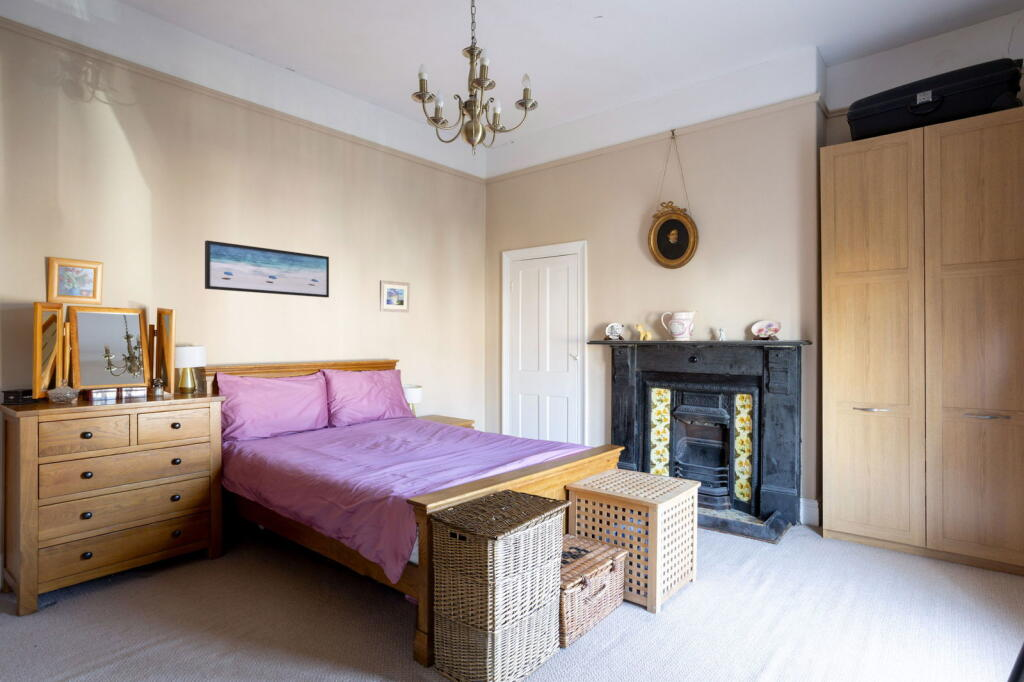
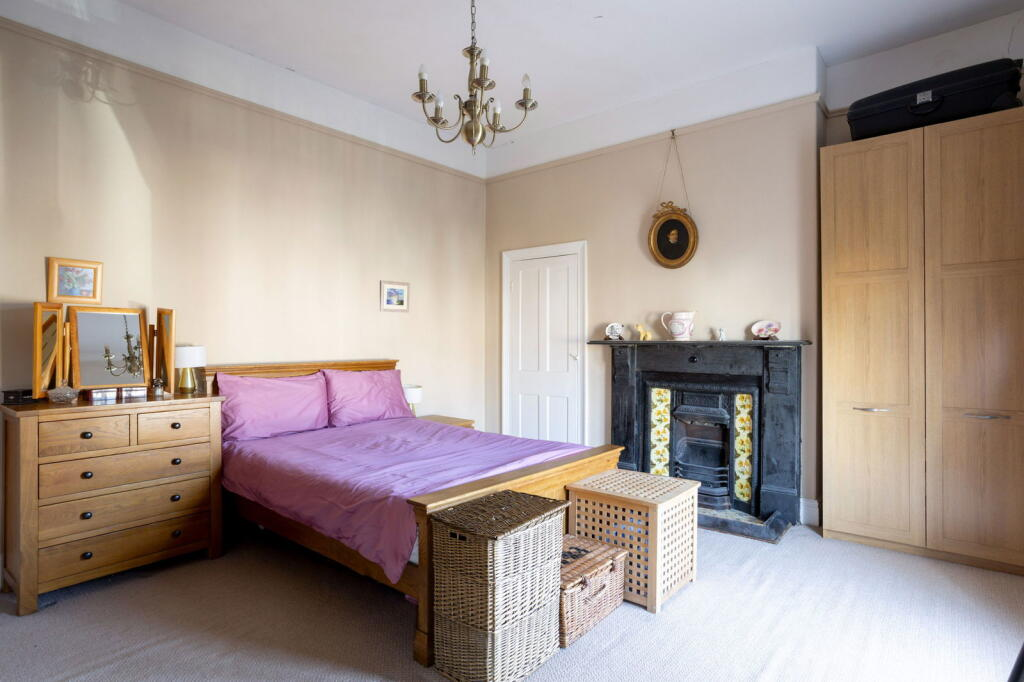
- wall art (271, 271)
